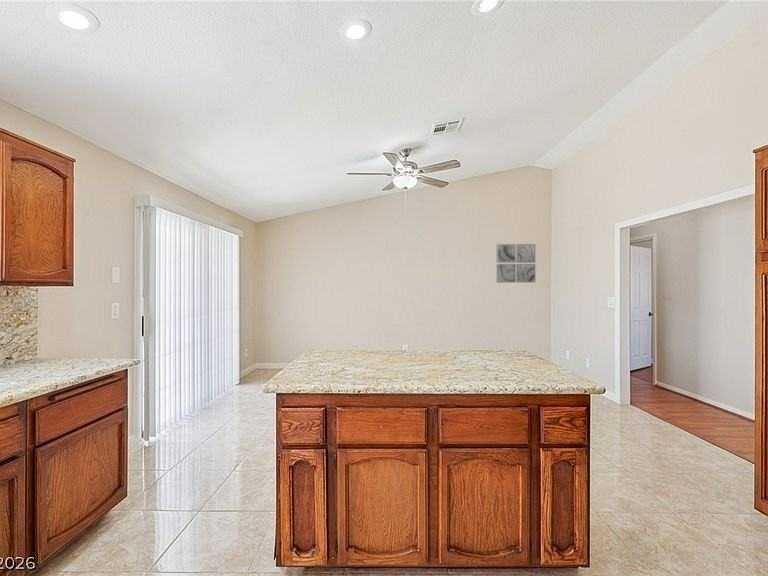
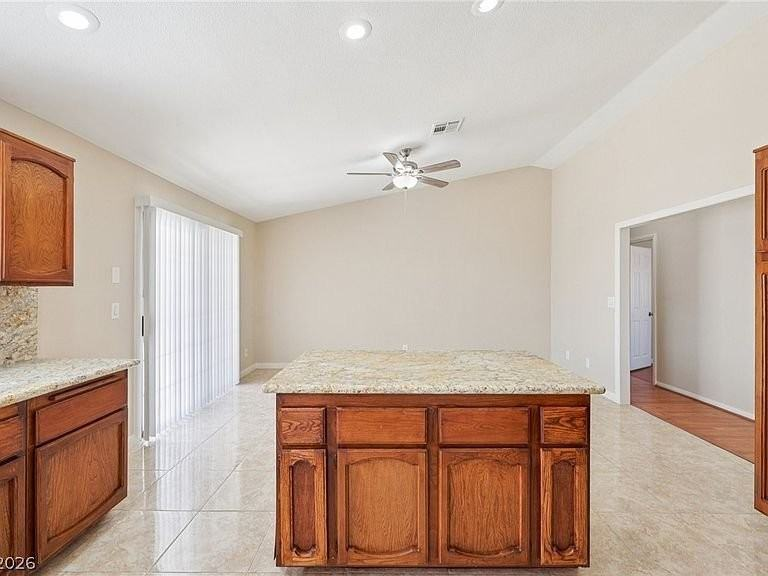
- wall art (515, 262)
